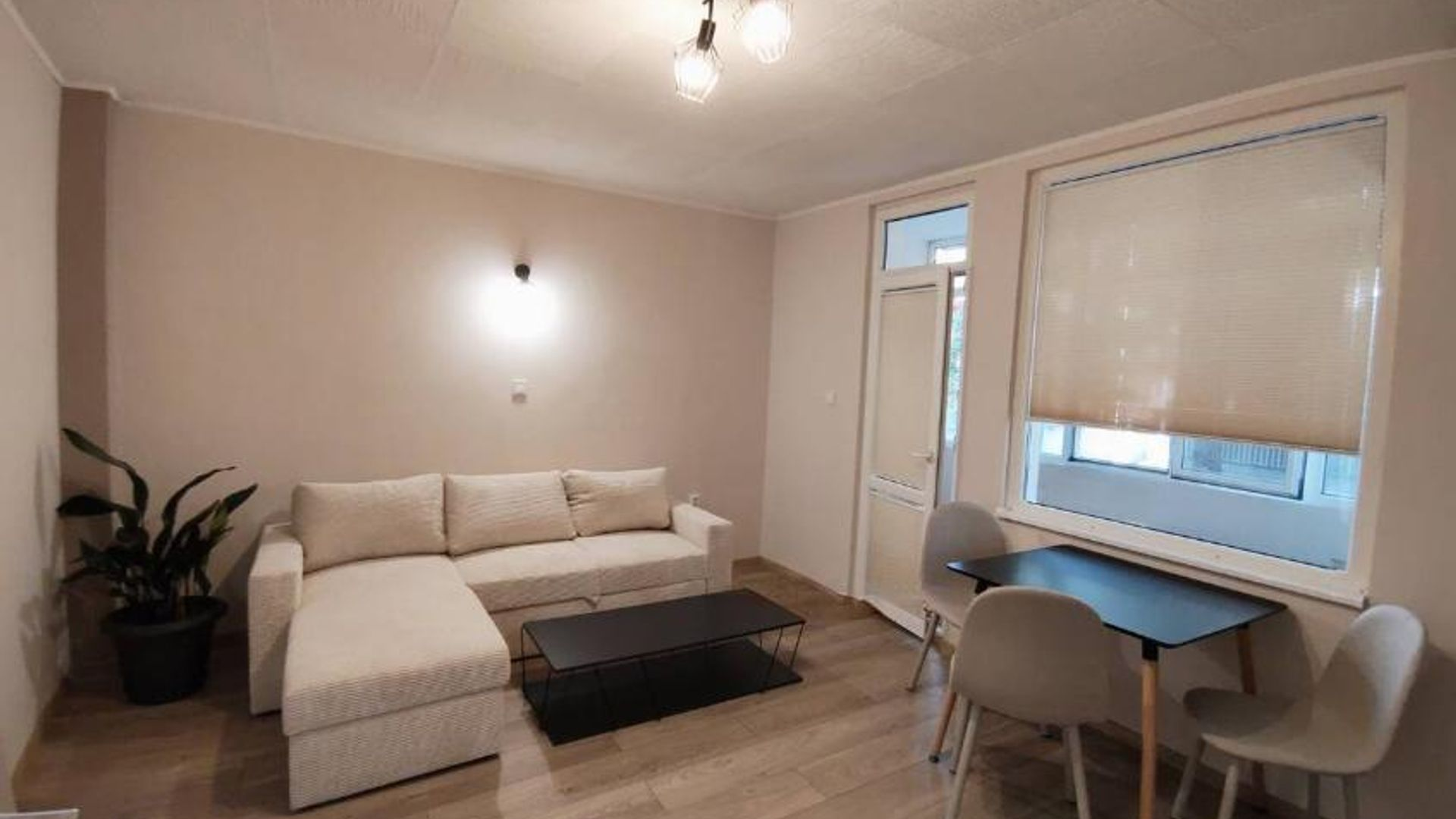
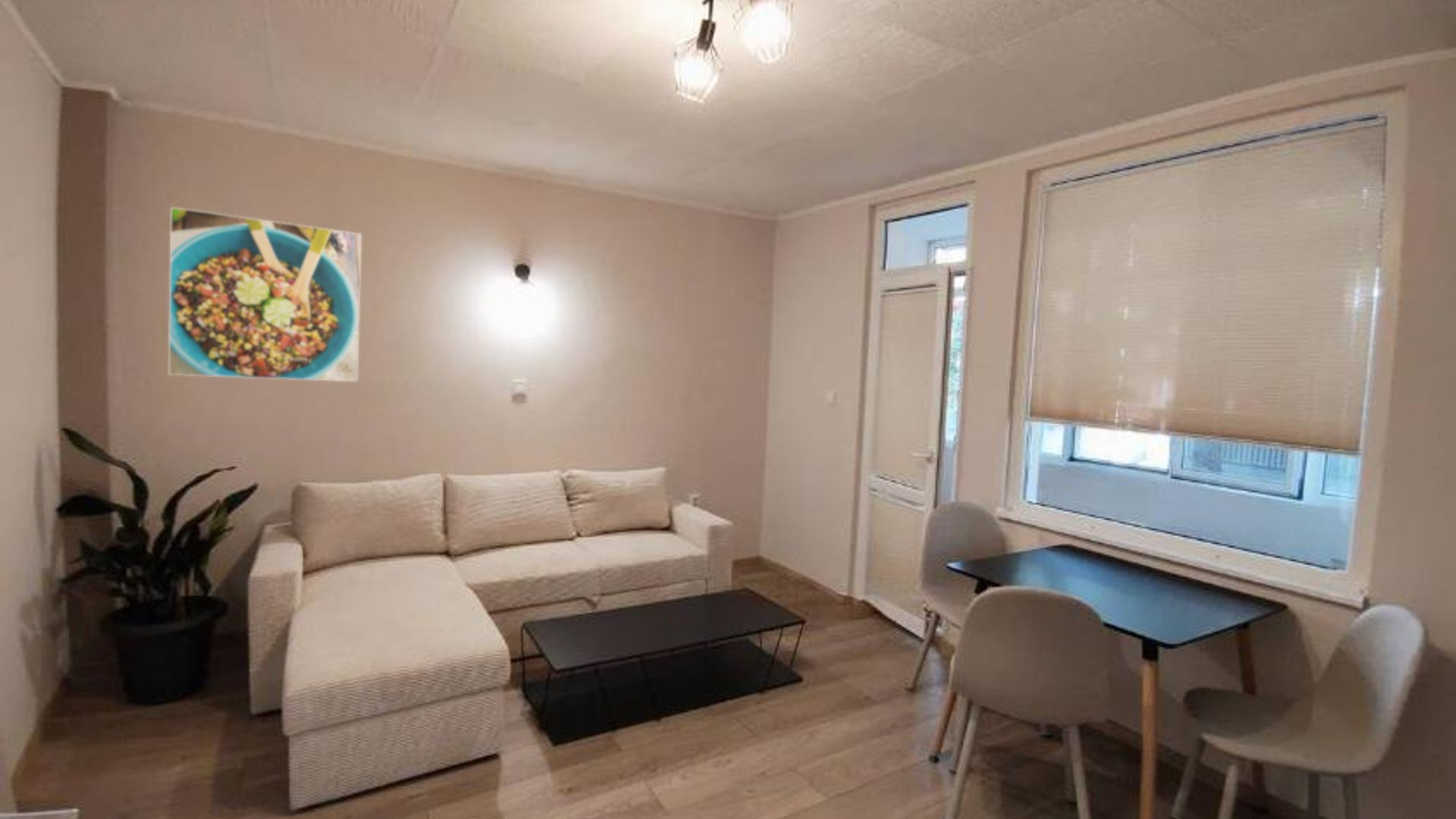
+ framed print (270, 300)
